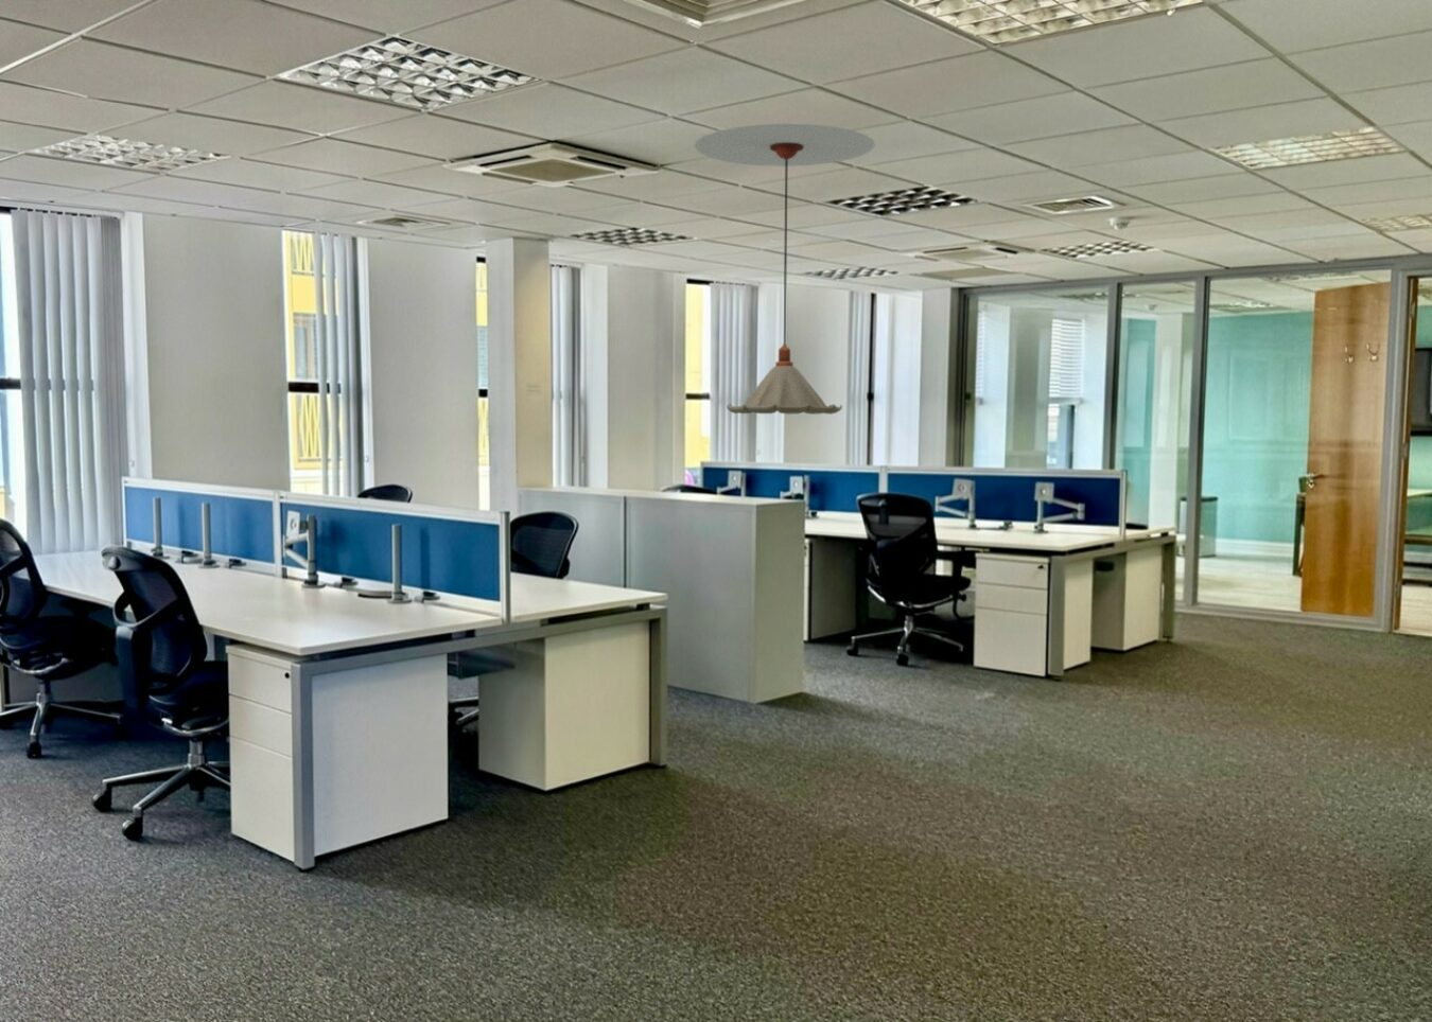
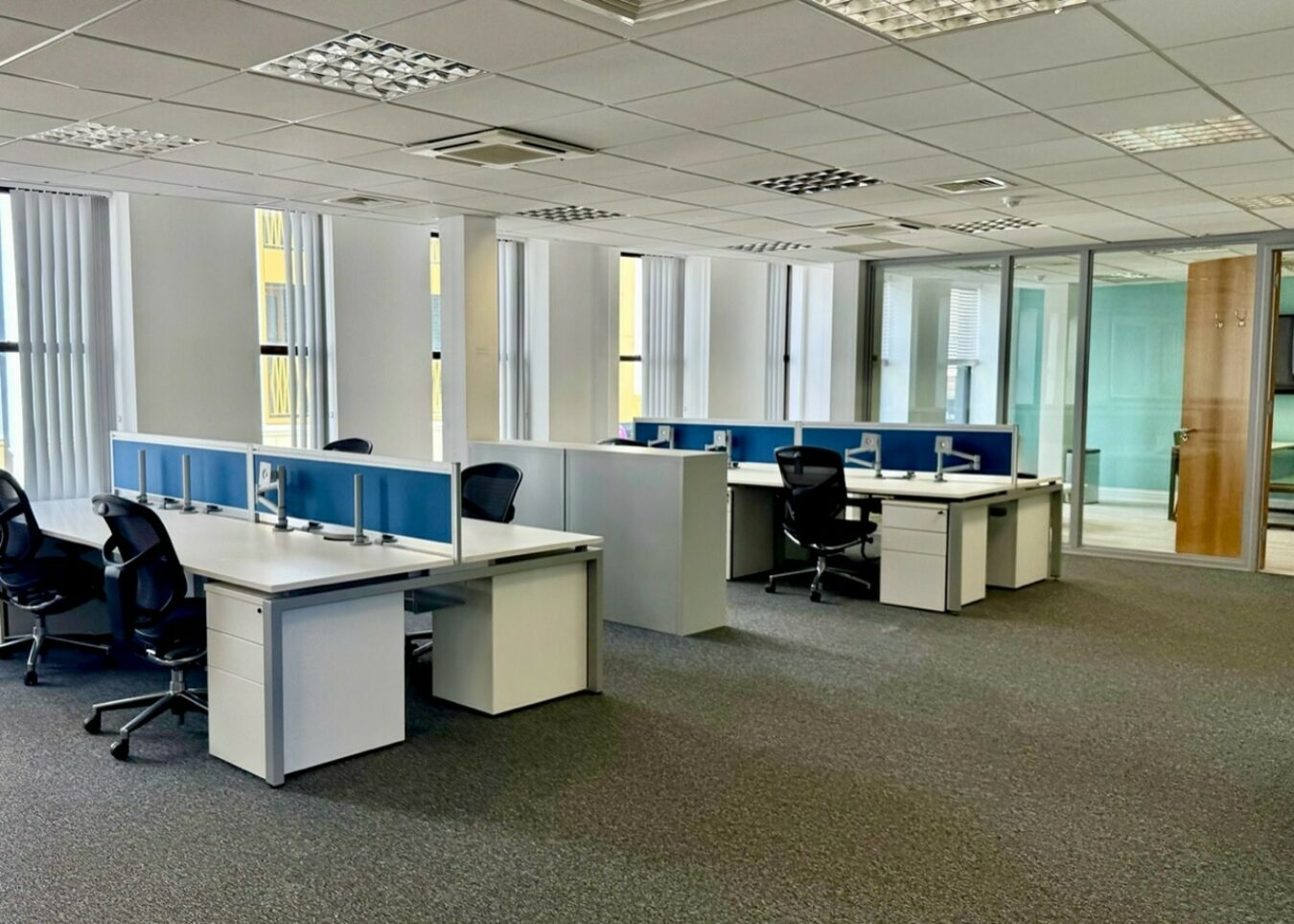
- ceiling light fixture (784, 281)
